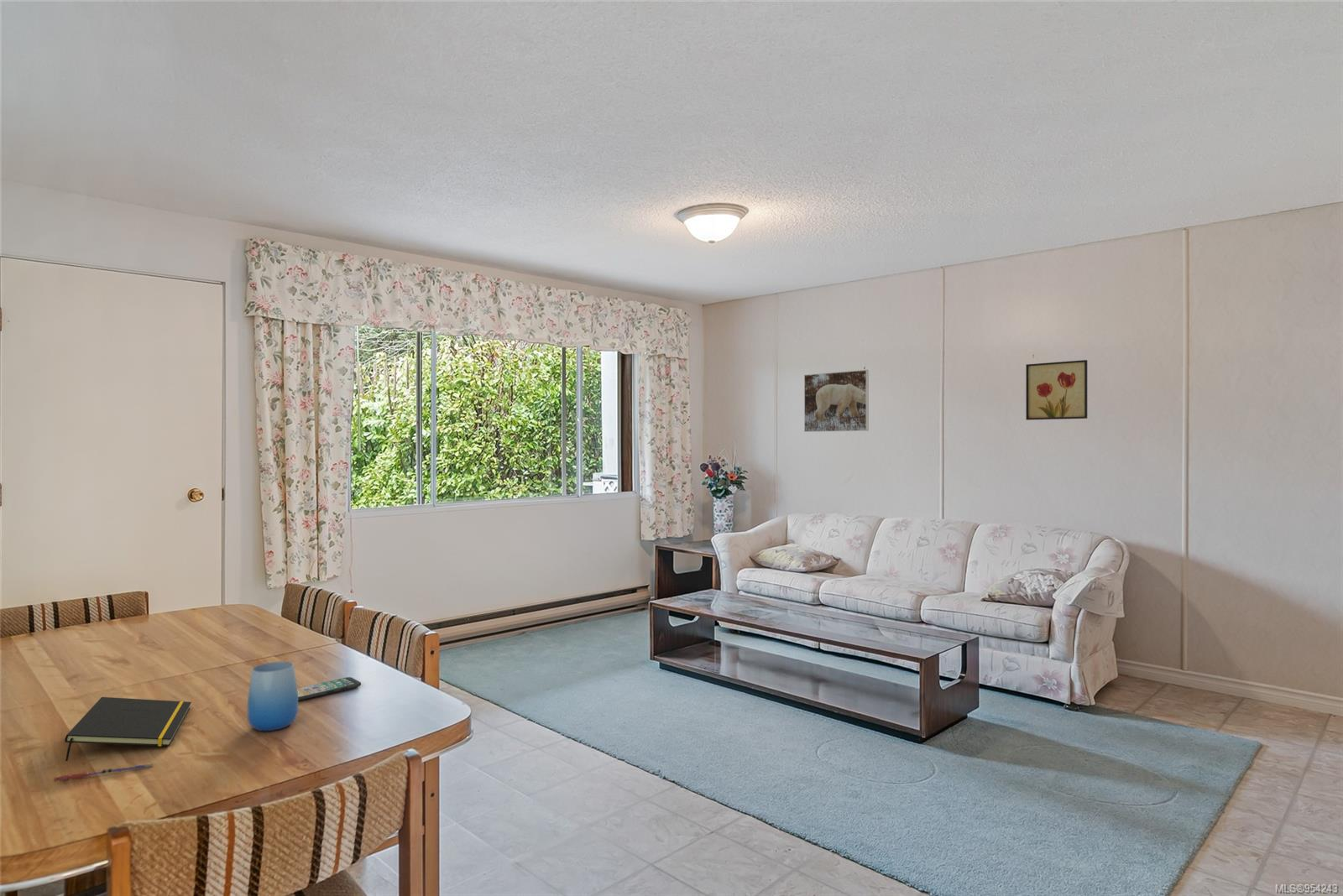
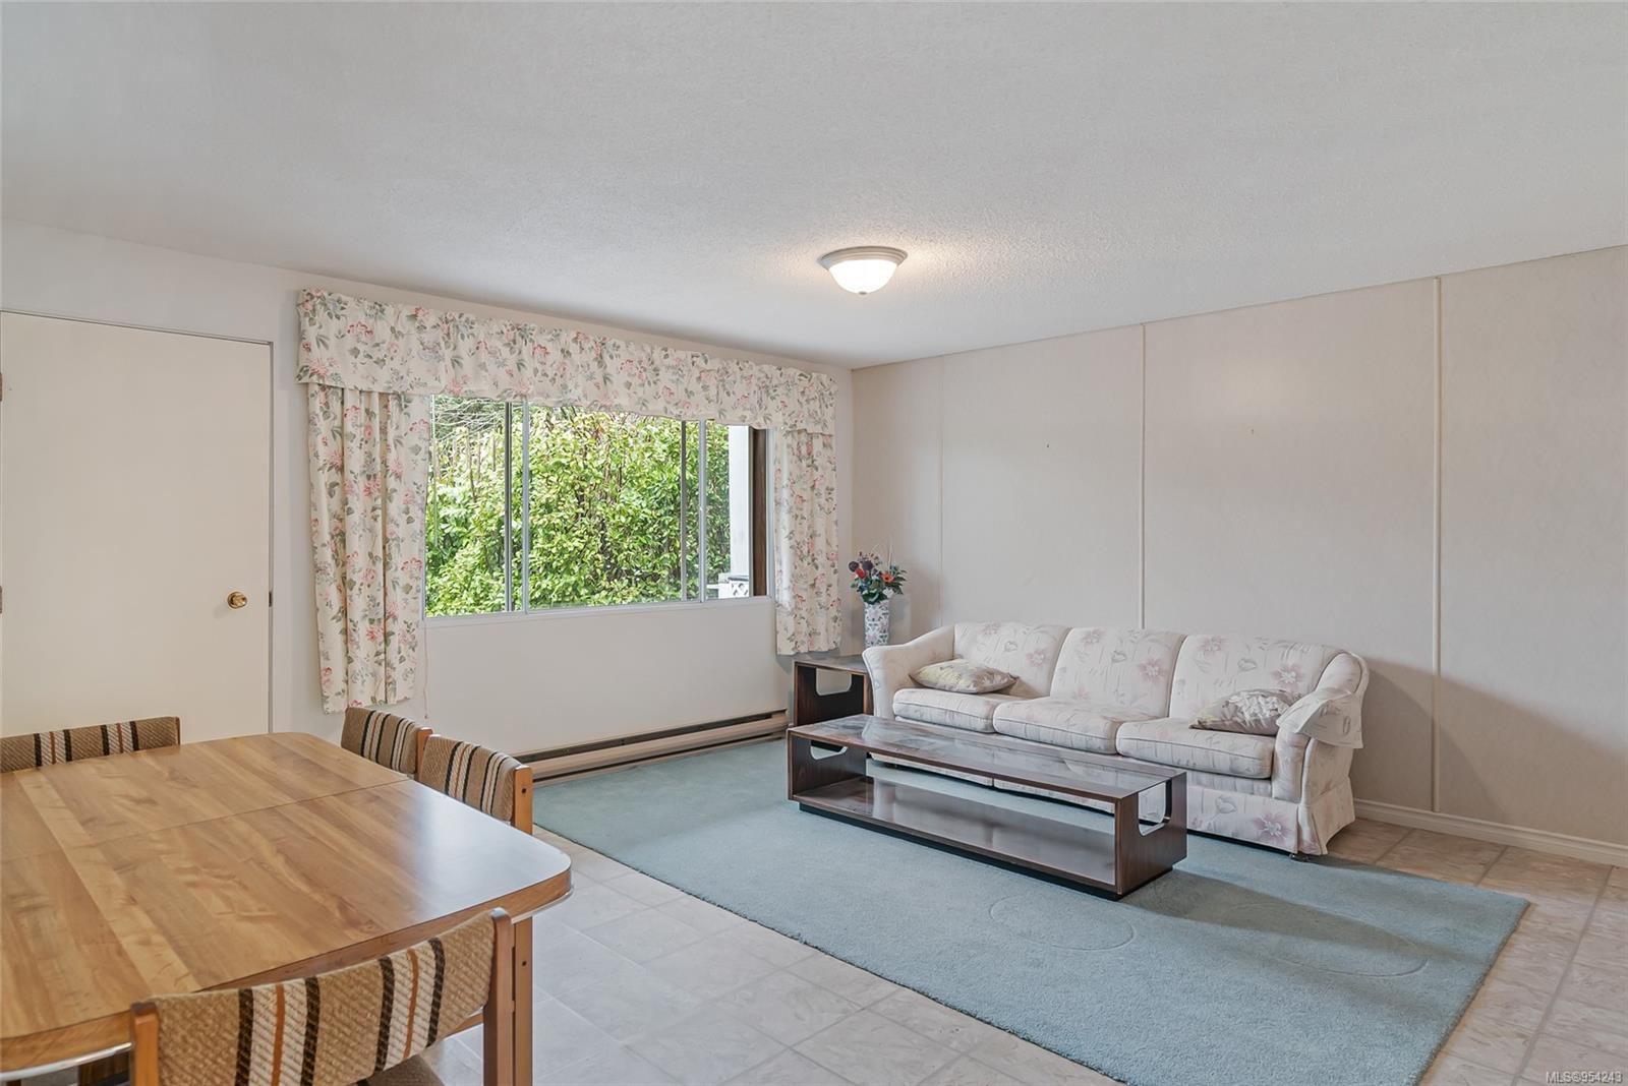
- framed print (835, 402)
- smartphone (324, 688)
- notepad (133, 720)
- wall art (1056, 390)
- pen (104, 771)
- cup (273, 695)
